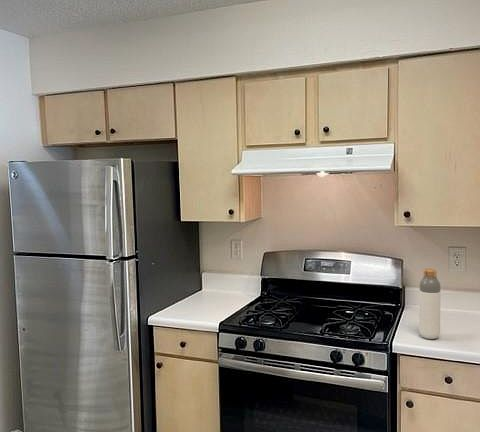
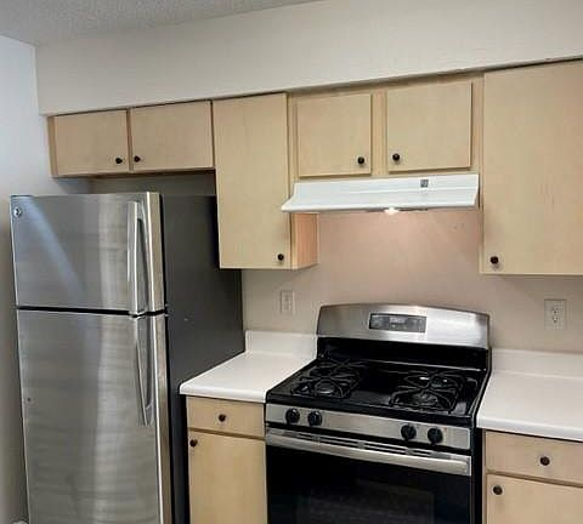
- bottle (429, 303)
